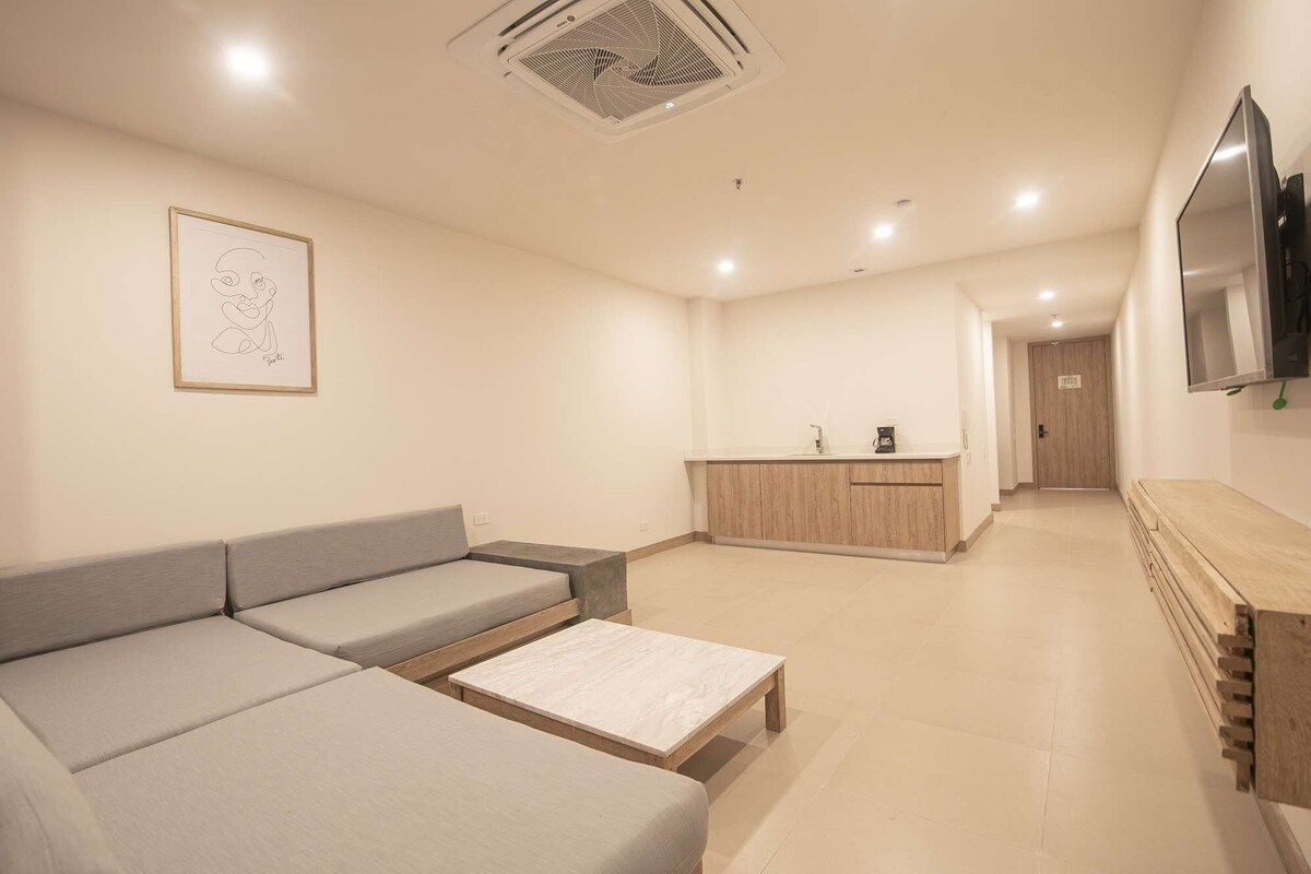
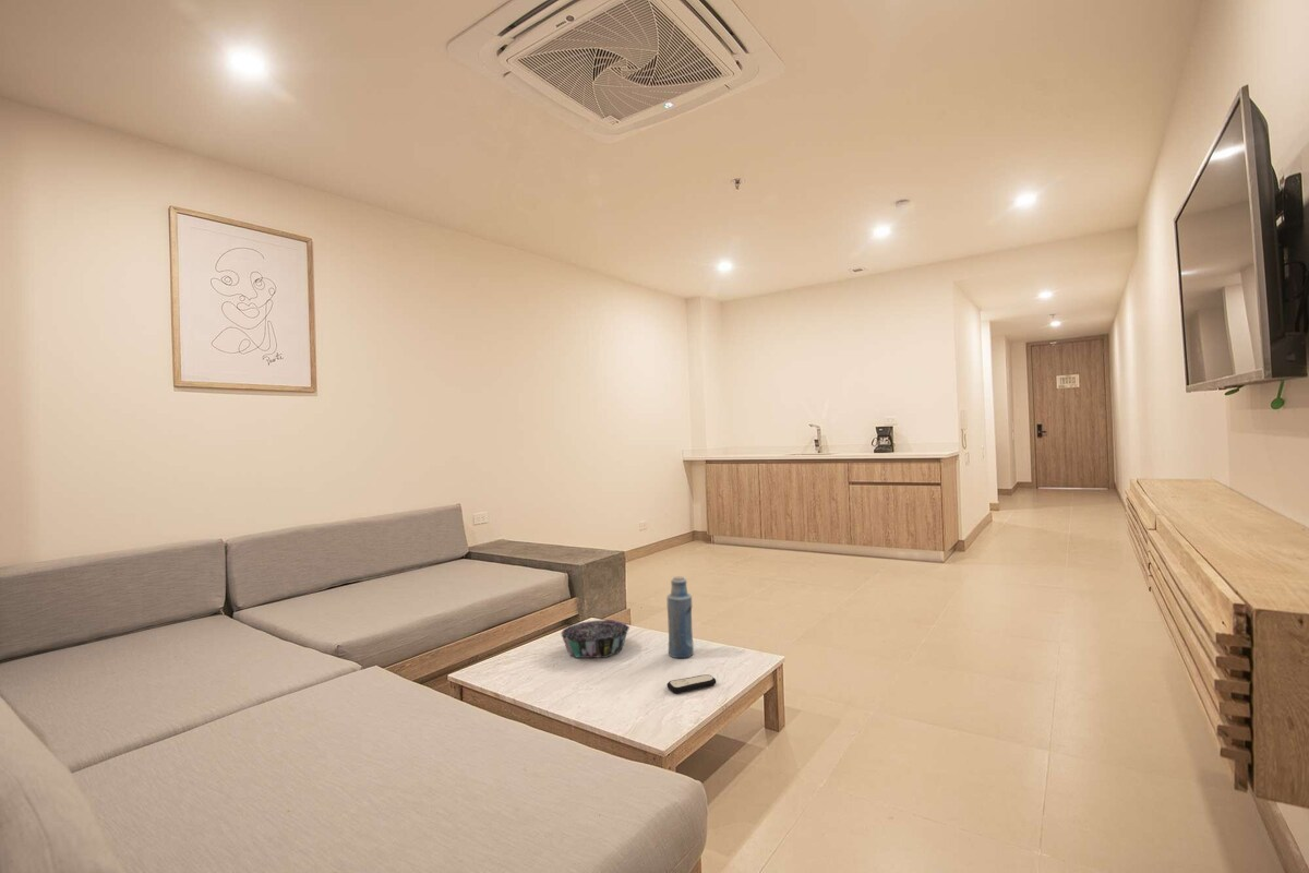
+ remote control (692, 683)
+ bottle (680, 615)
+ decorative bowl (596, 639)
